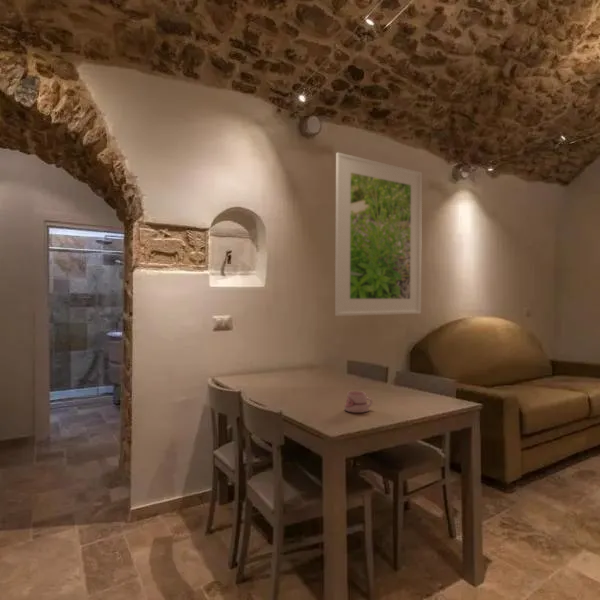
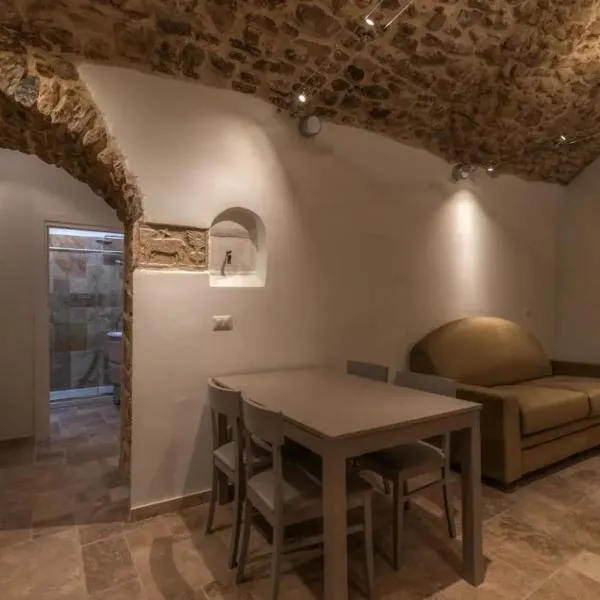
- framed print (381, 239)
- mug (358, 401)
